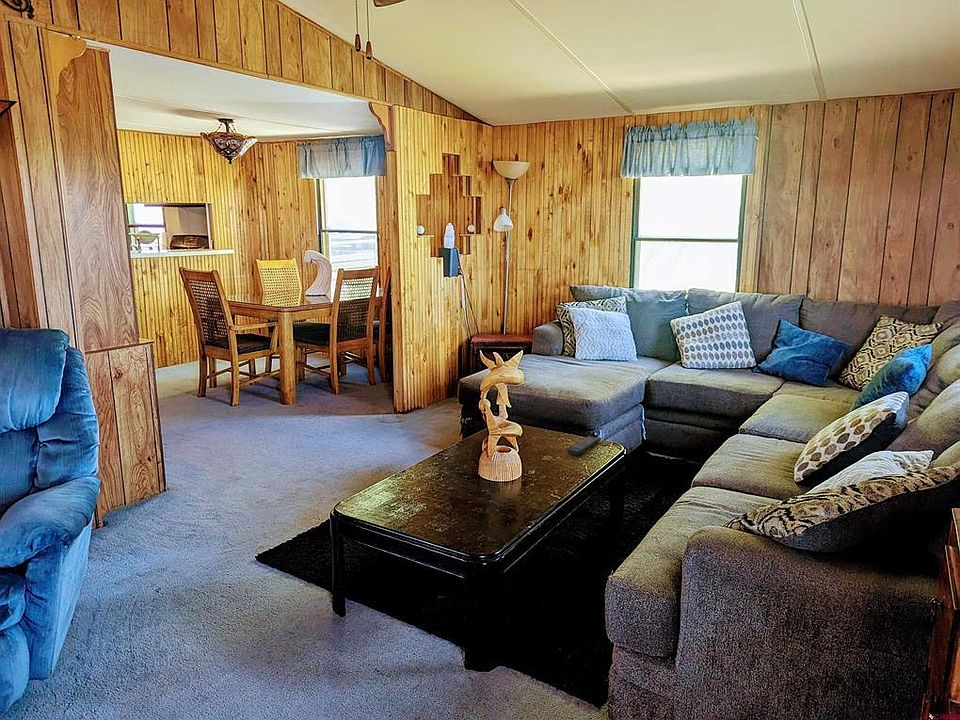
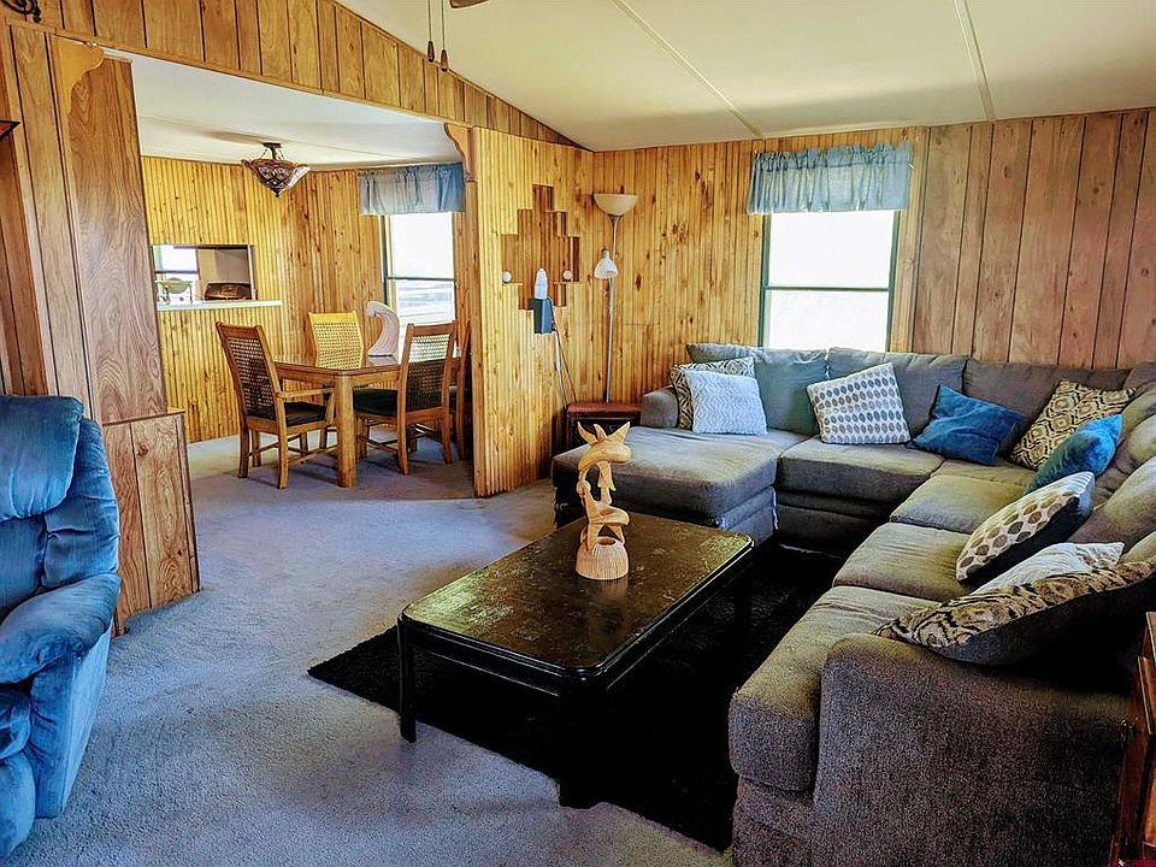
- remote control (584, 445)
